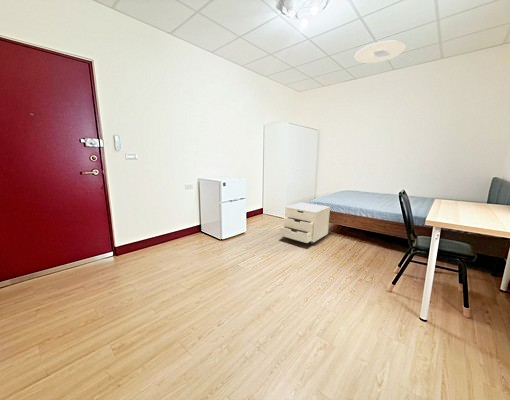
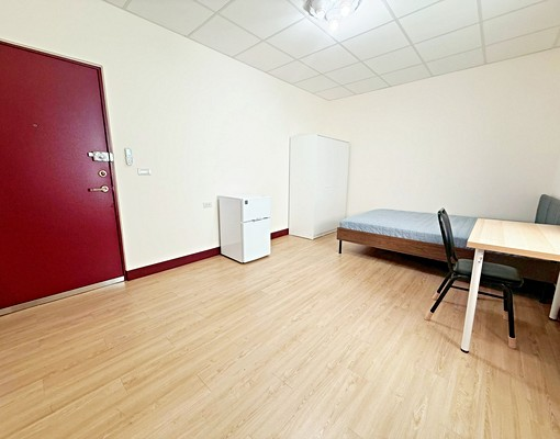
- ceiling light (378, 50)
- nightstand (304, 223)
